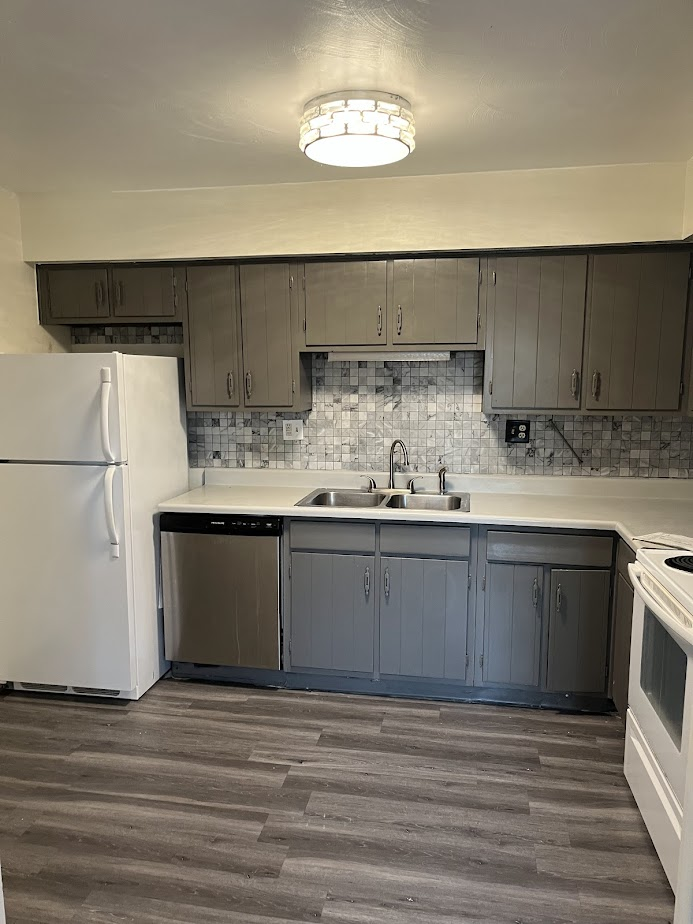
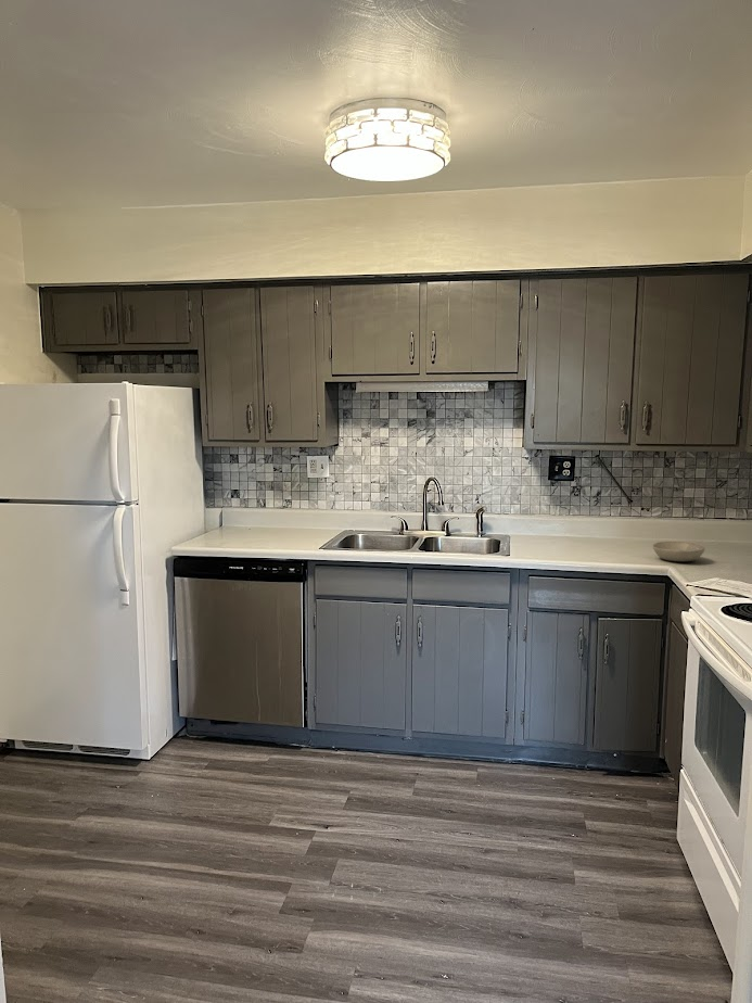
+ bowl (677, 553)
